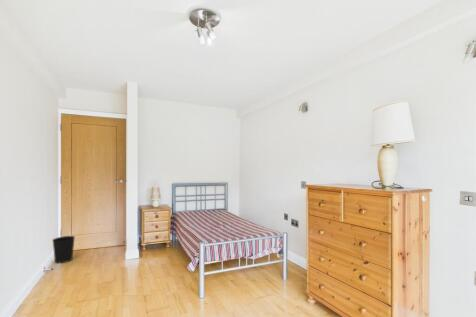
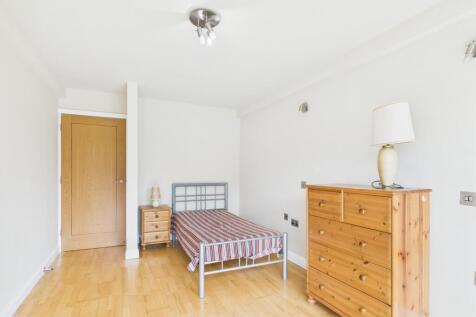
- wastebasket (63, 249)
